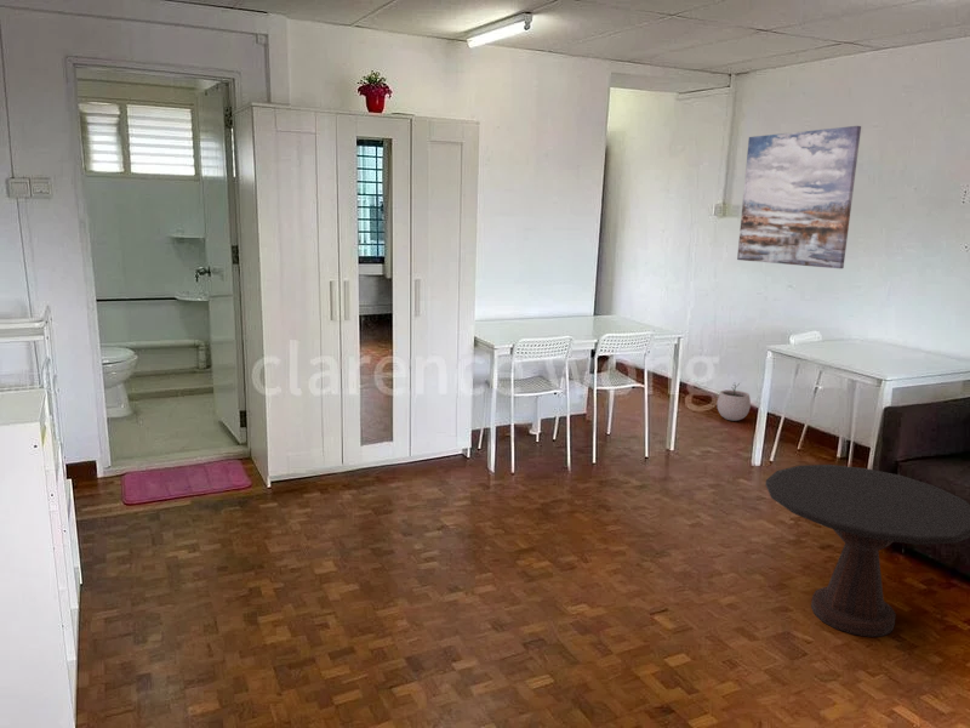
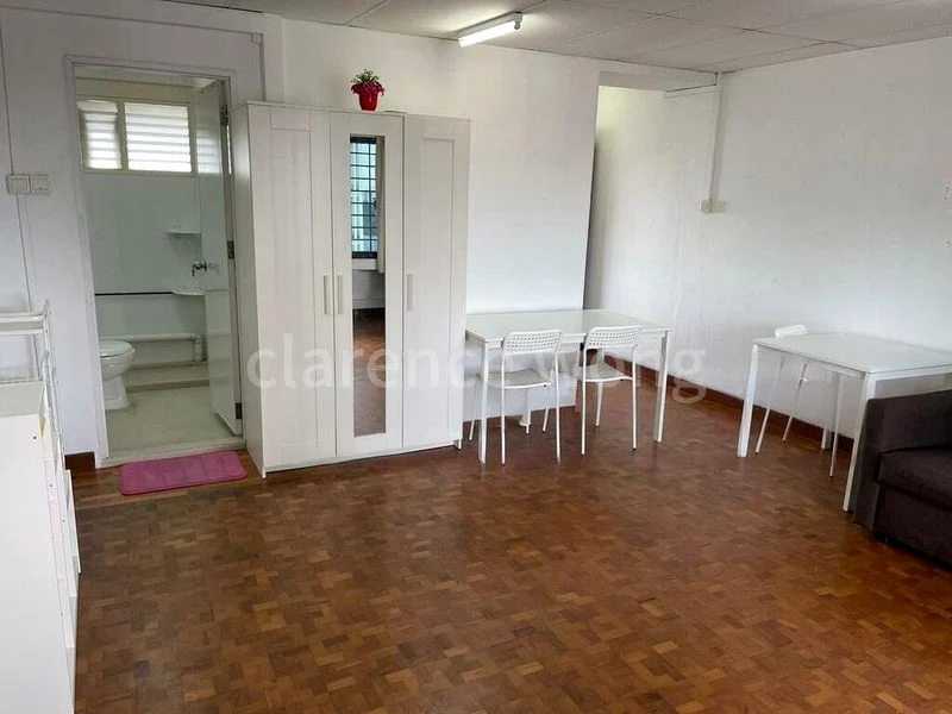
- wall art (793, 199)
- plant pot (734, 400)
- side table (860, 557)
